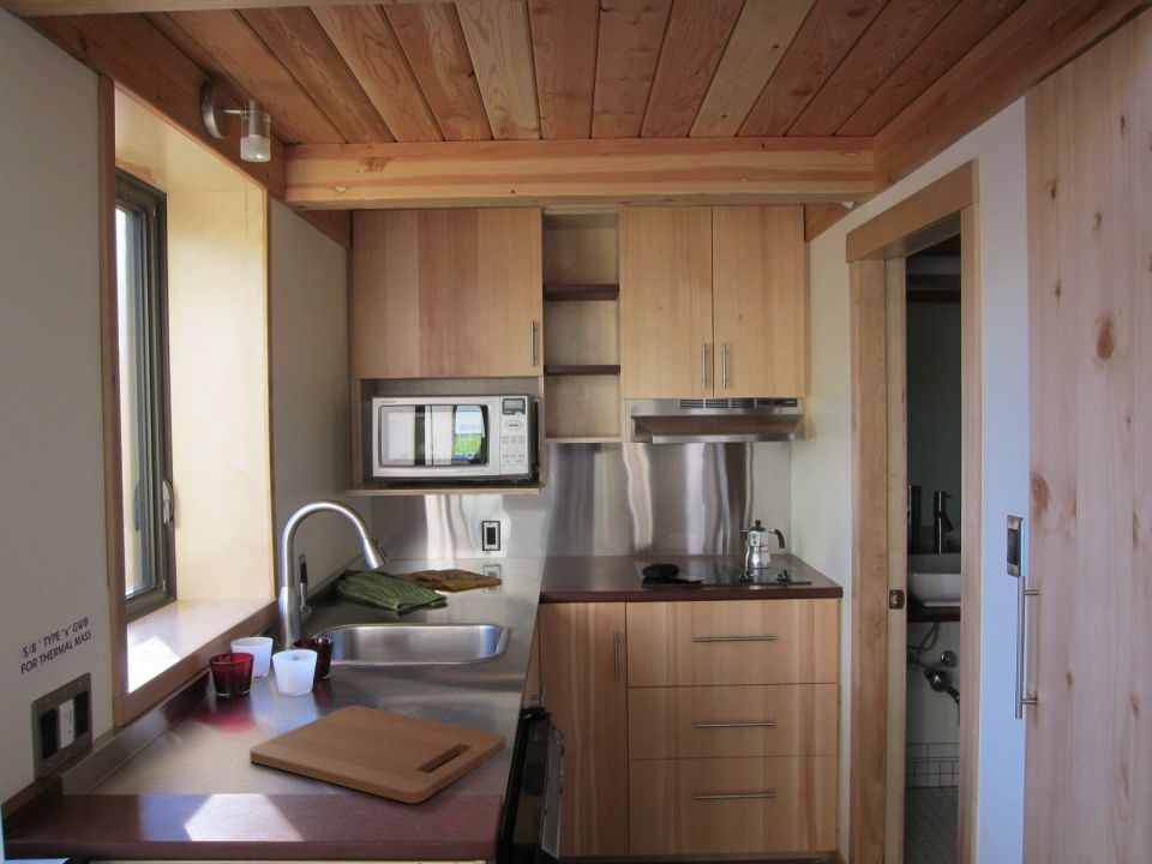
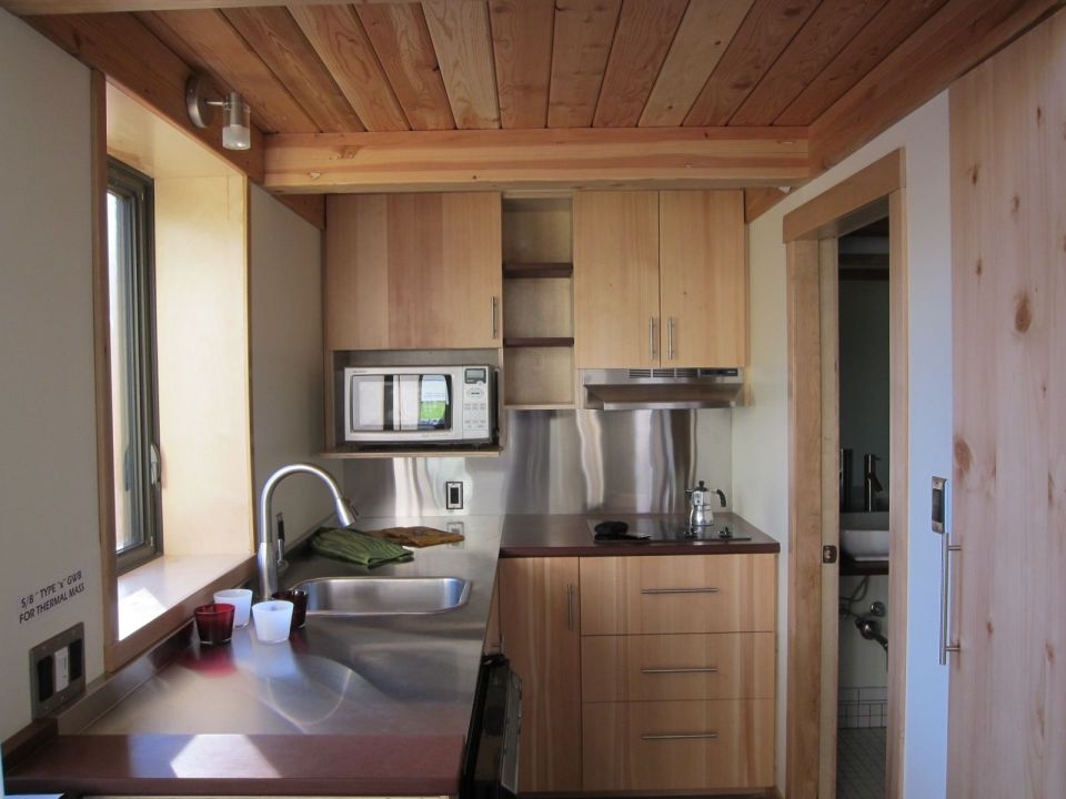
- cutting board (379, 748)
